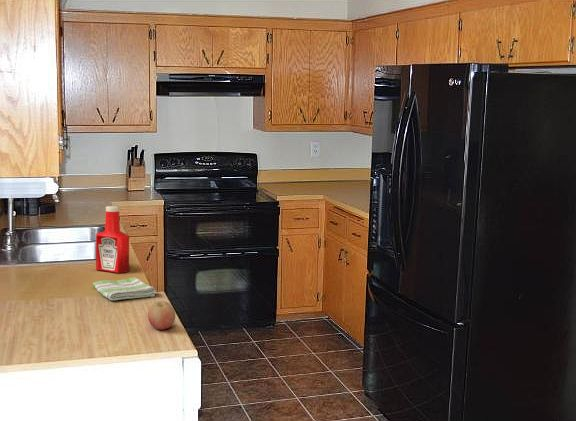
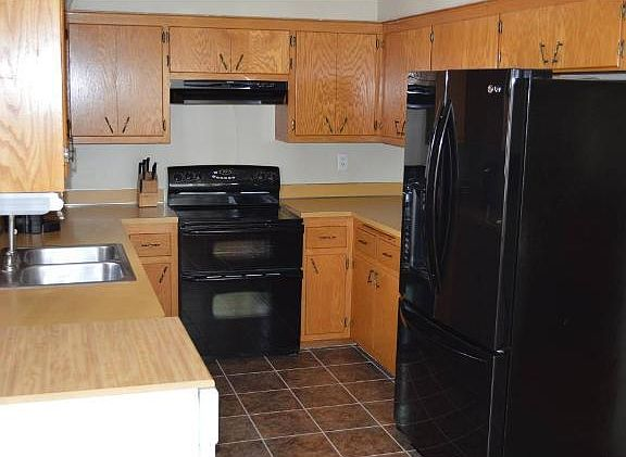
- fruit (161, 315)
- dish towel (123, 286)
- soap bottle (112, 238)
